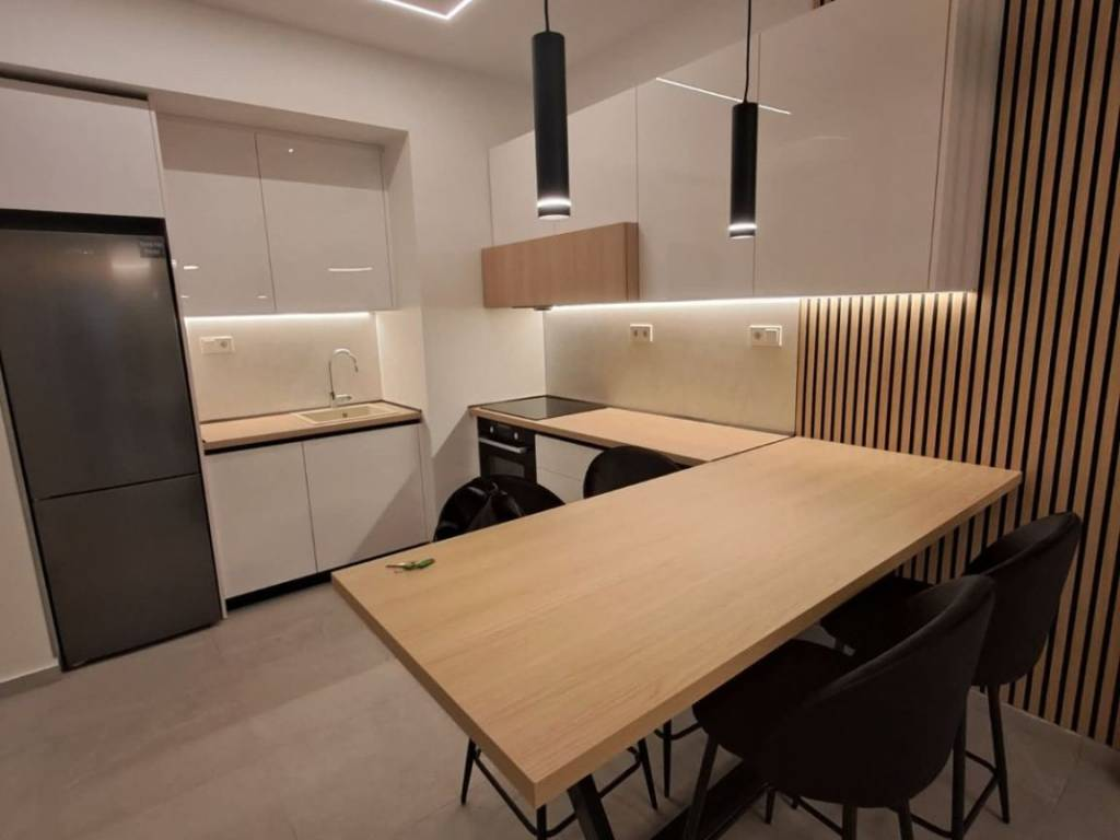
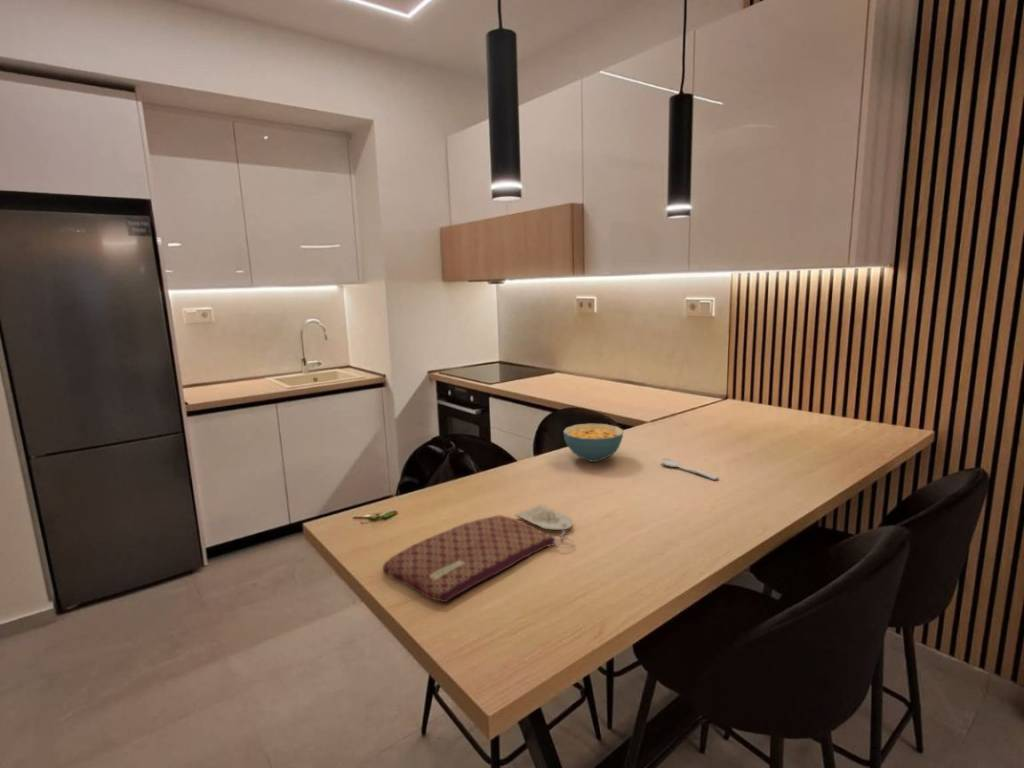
+ placemat (494, 544)
+ cereal bowl (593, 444)
+ spoon (688, 468)
